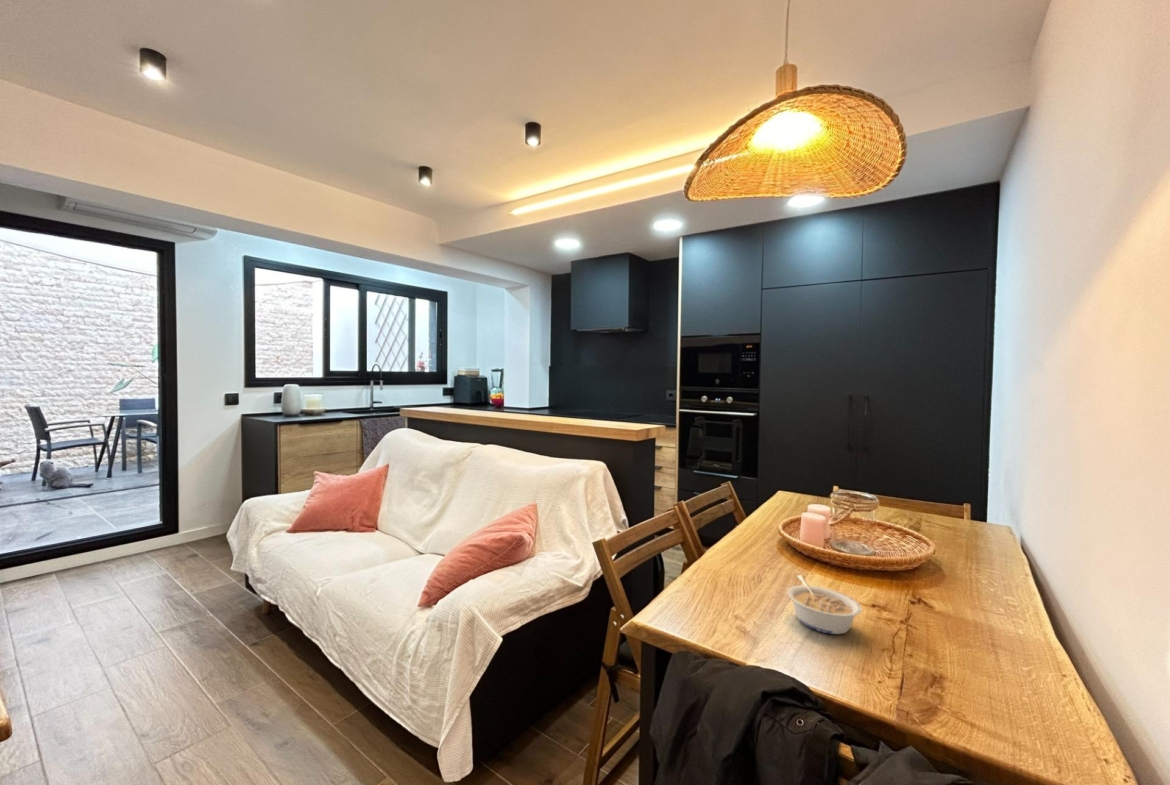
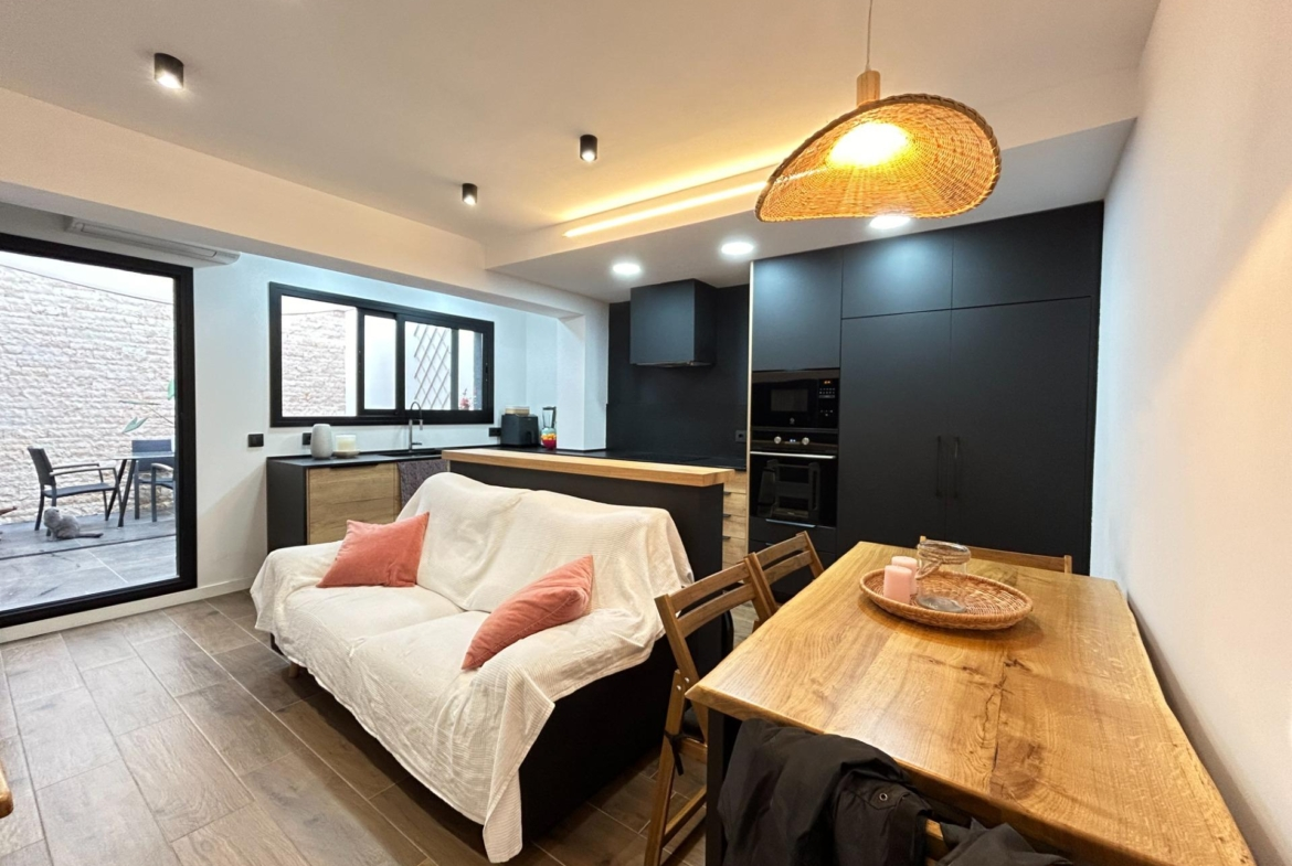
- legume (819, 607)
